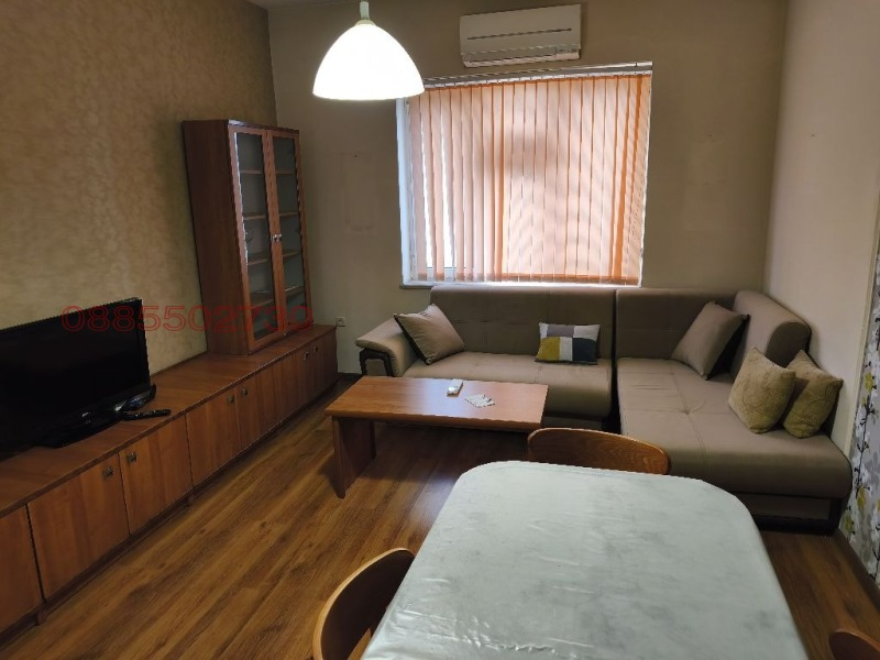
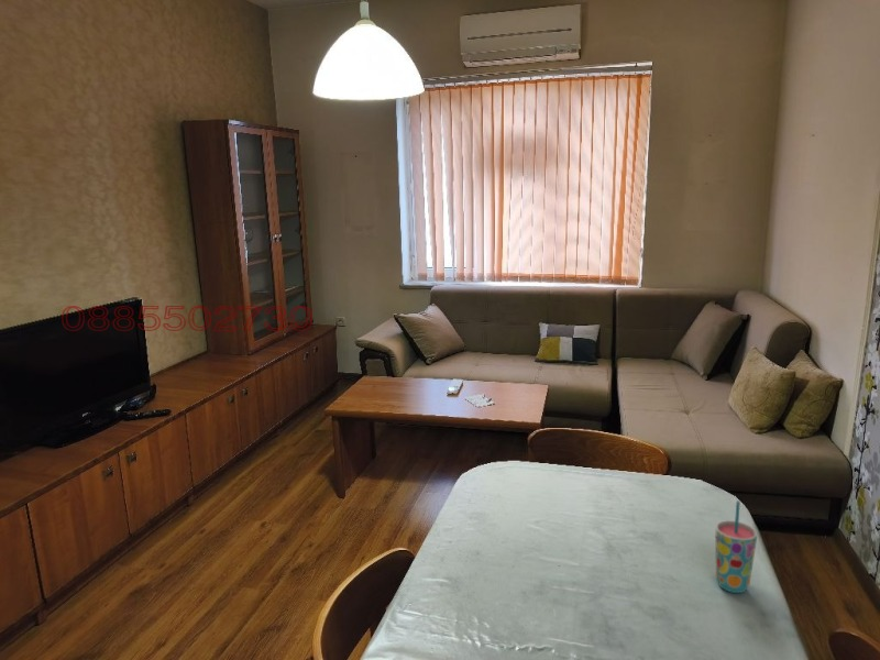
+ cup (735, 543)
